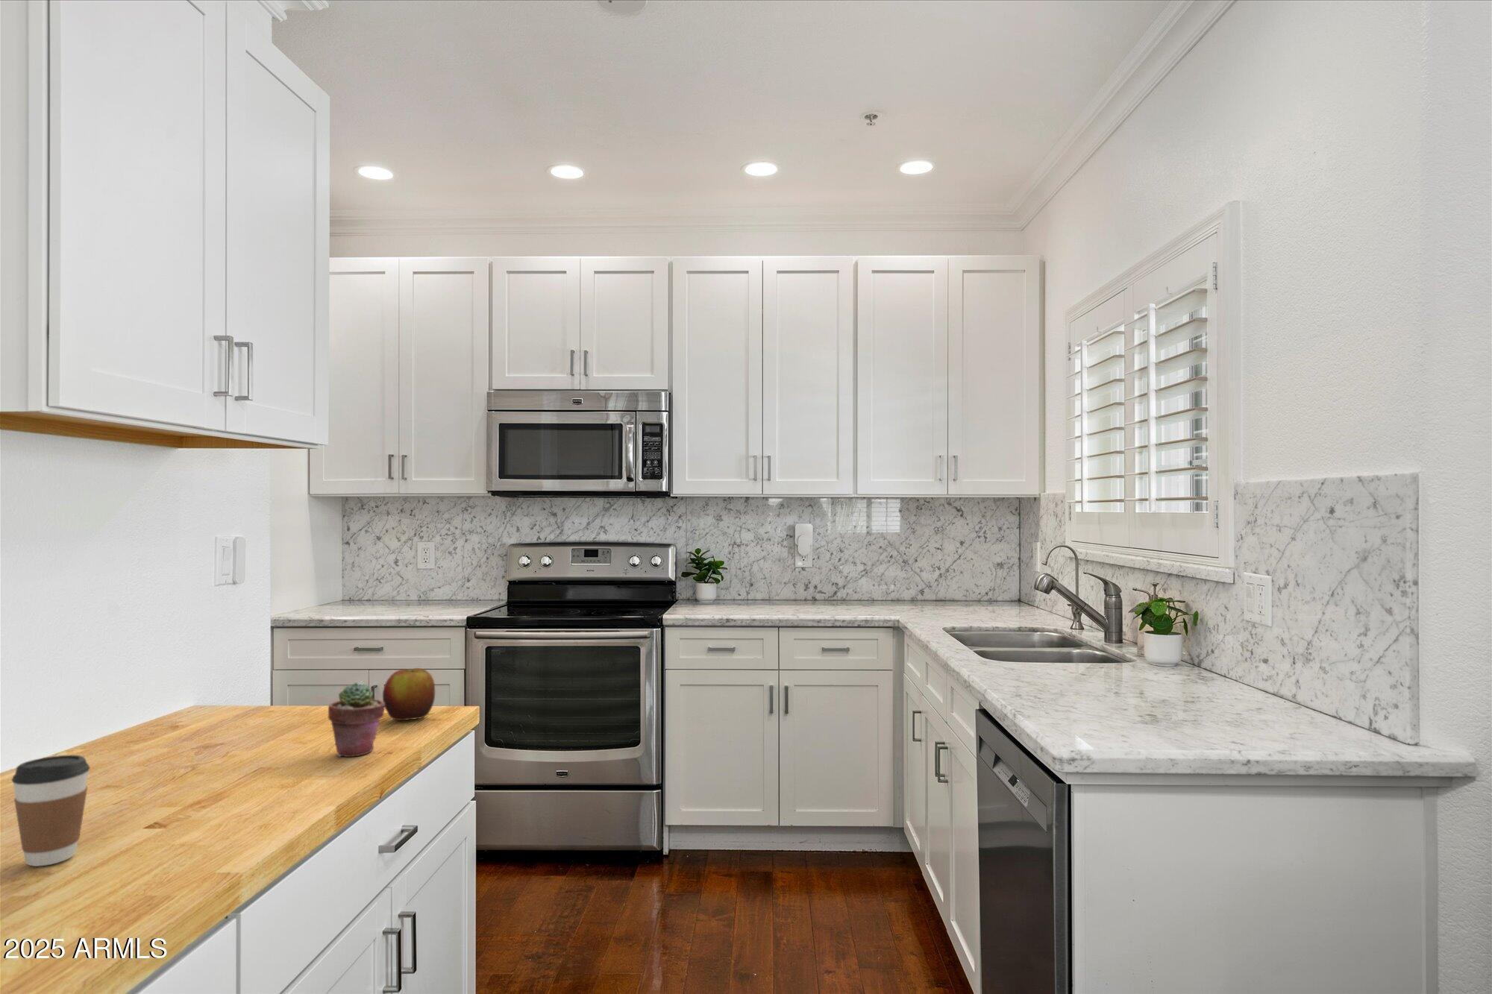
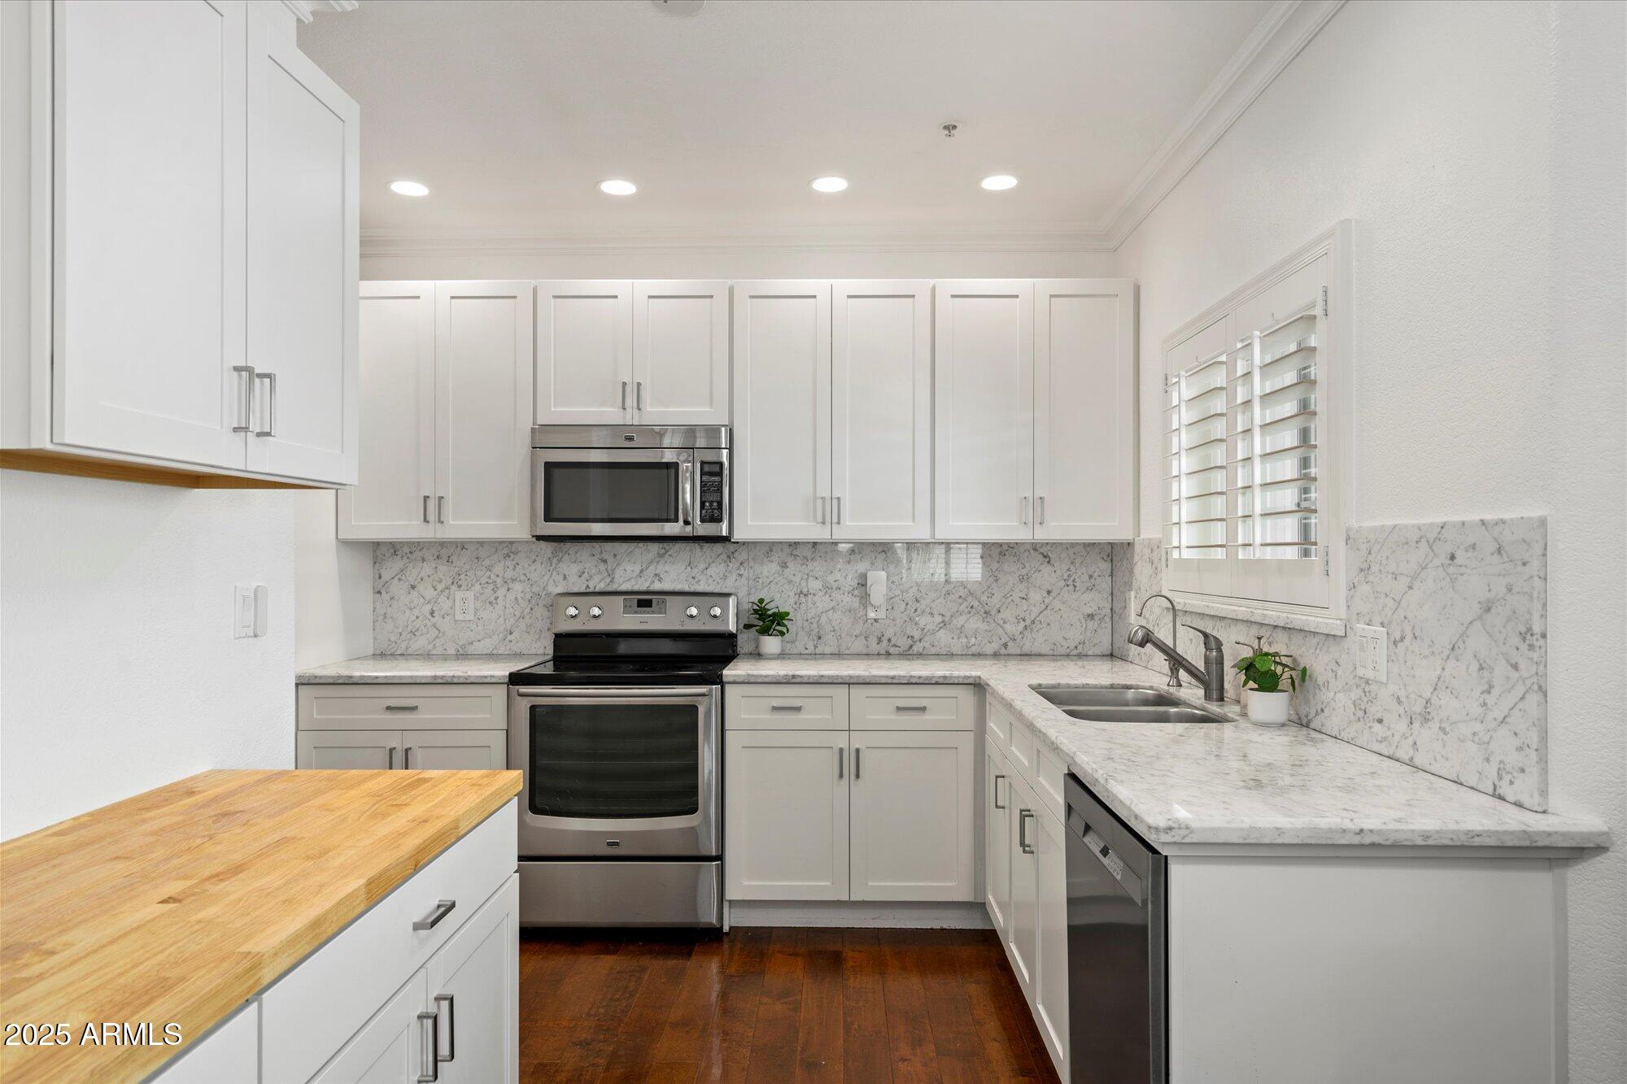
- coffee cup (51, 809)
- potted succulent (356, 718)
- apple (409, 693)
